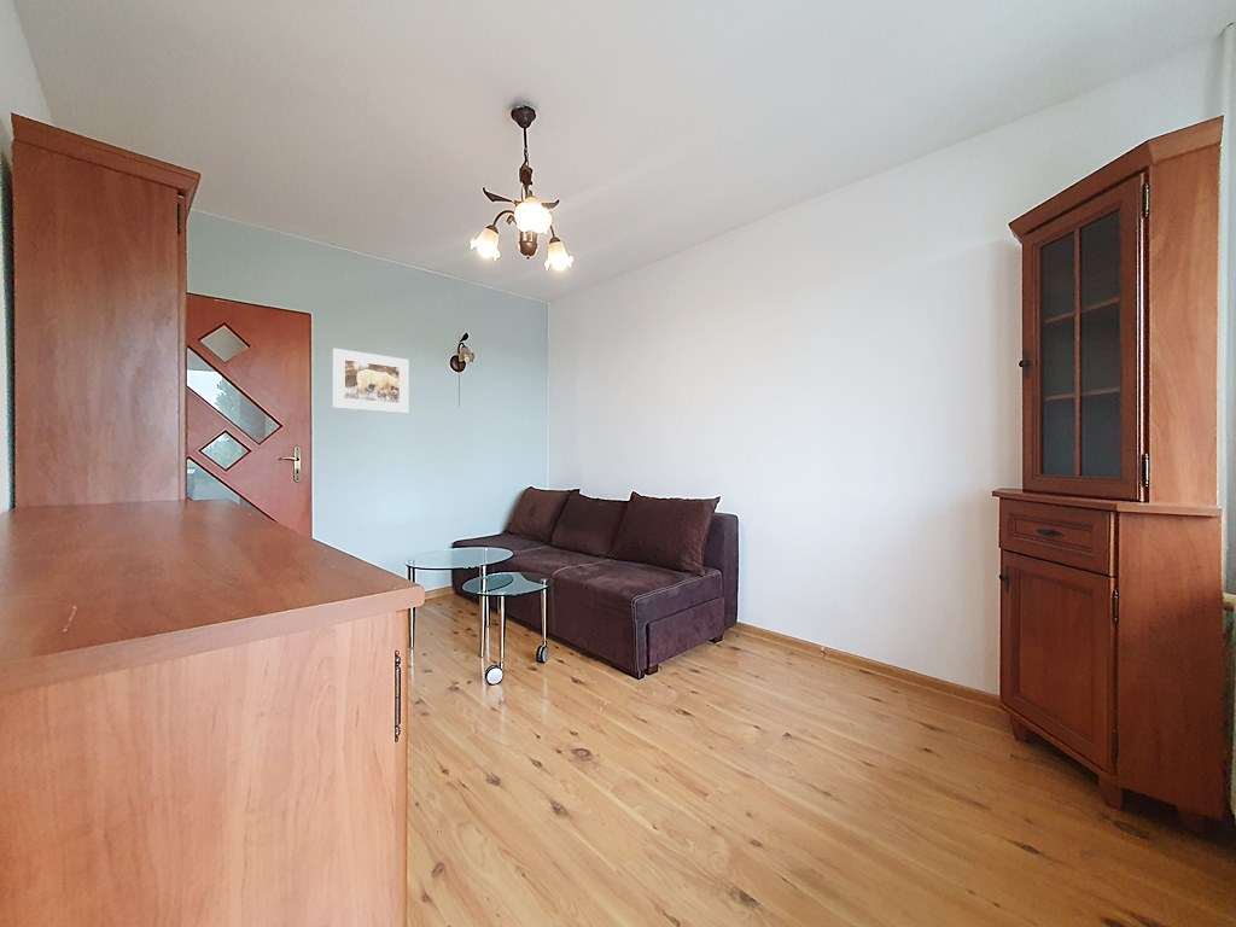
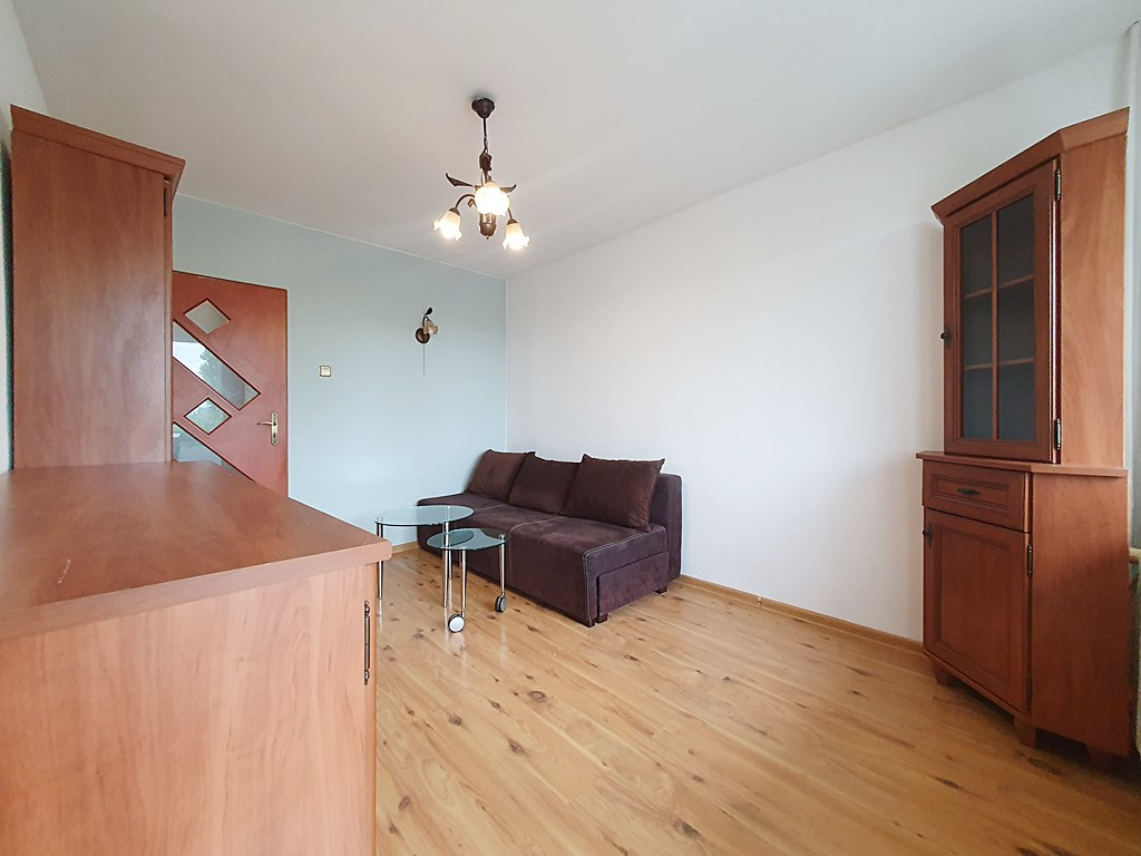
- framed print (372, 381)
